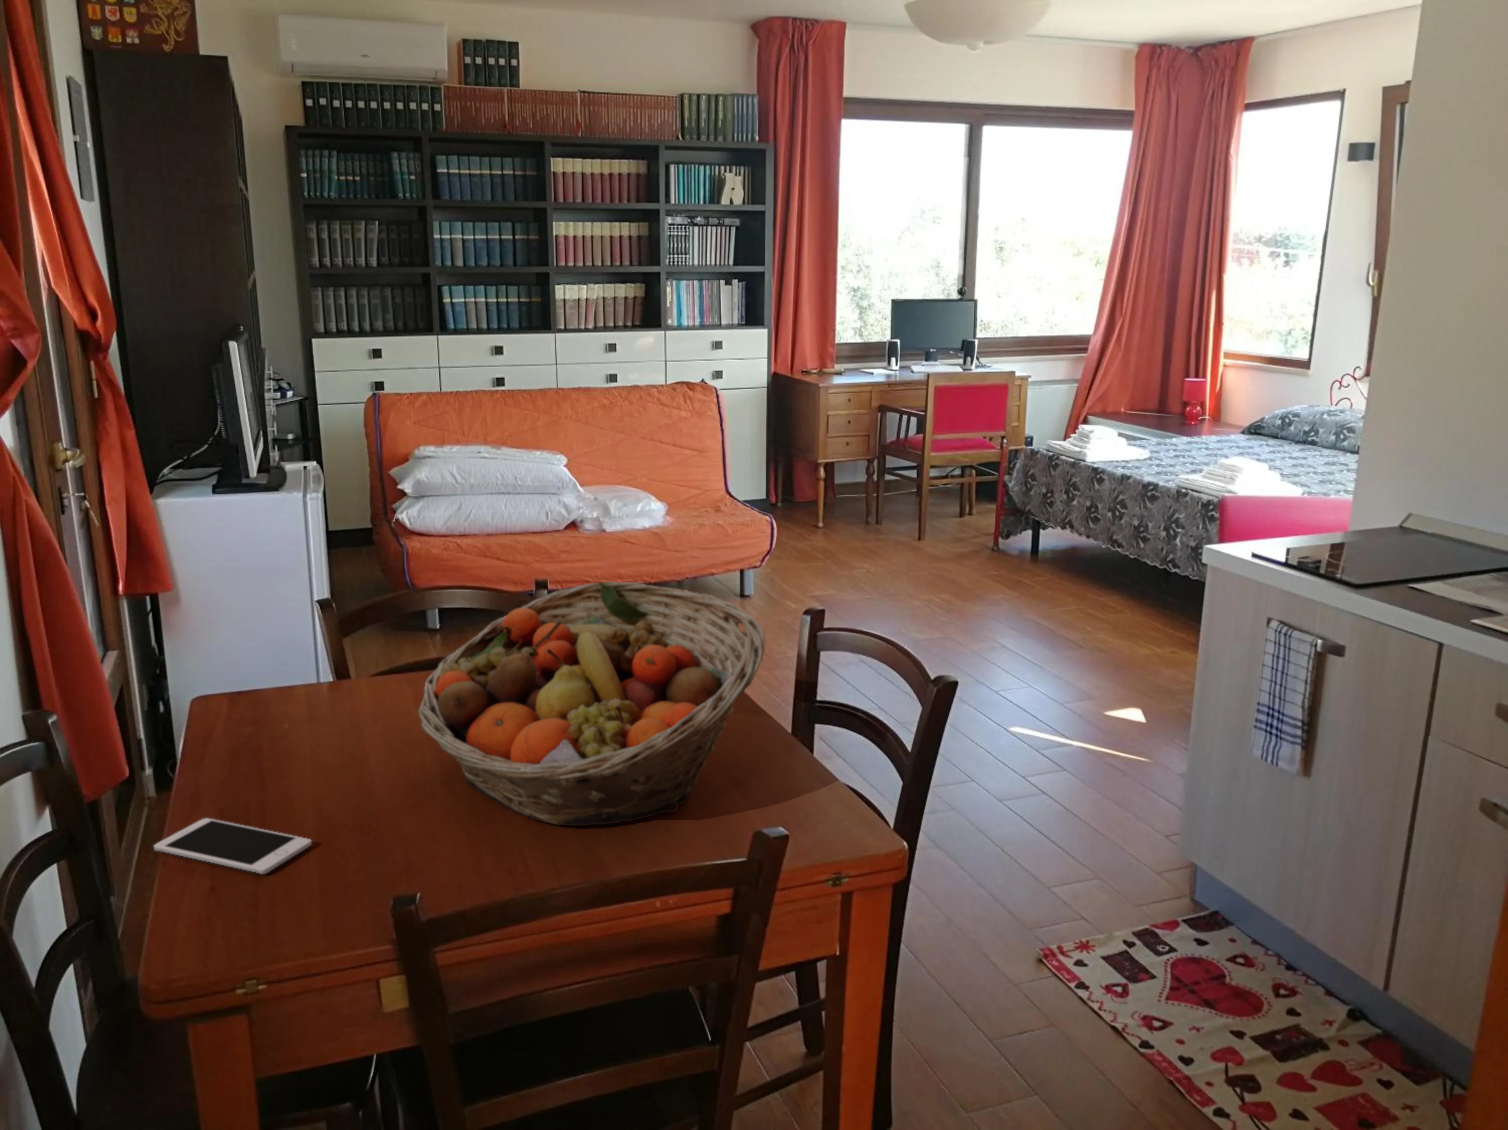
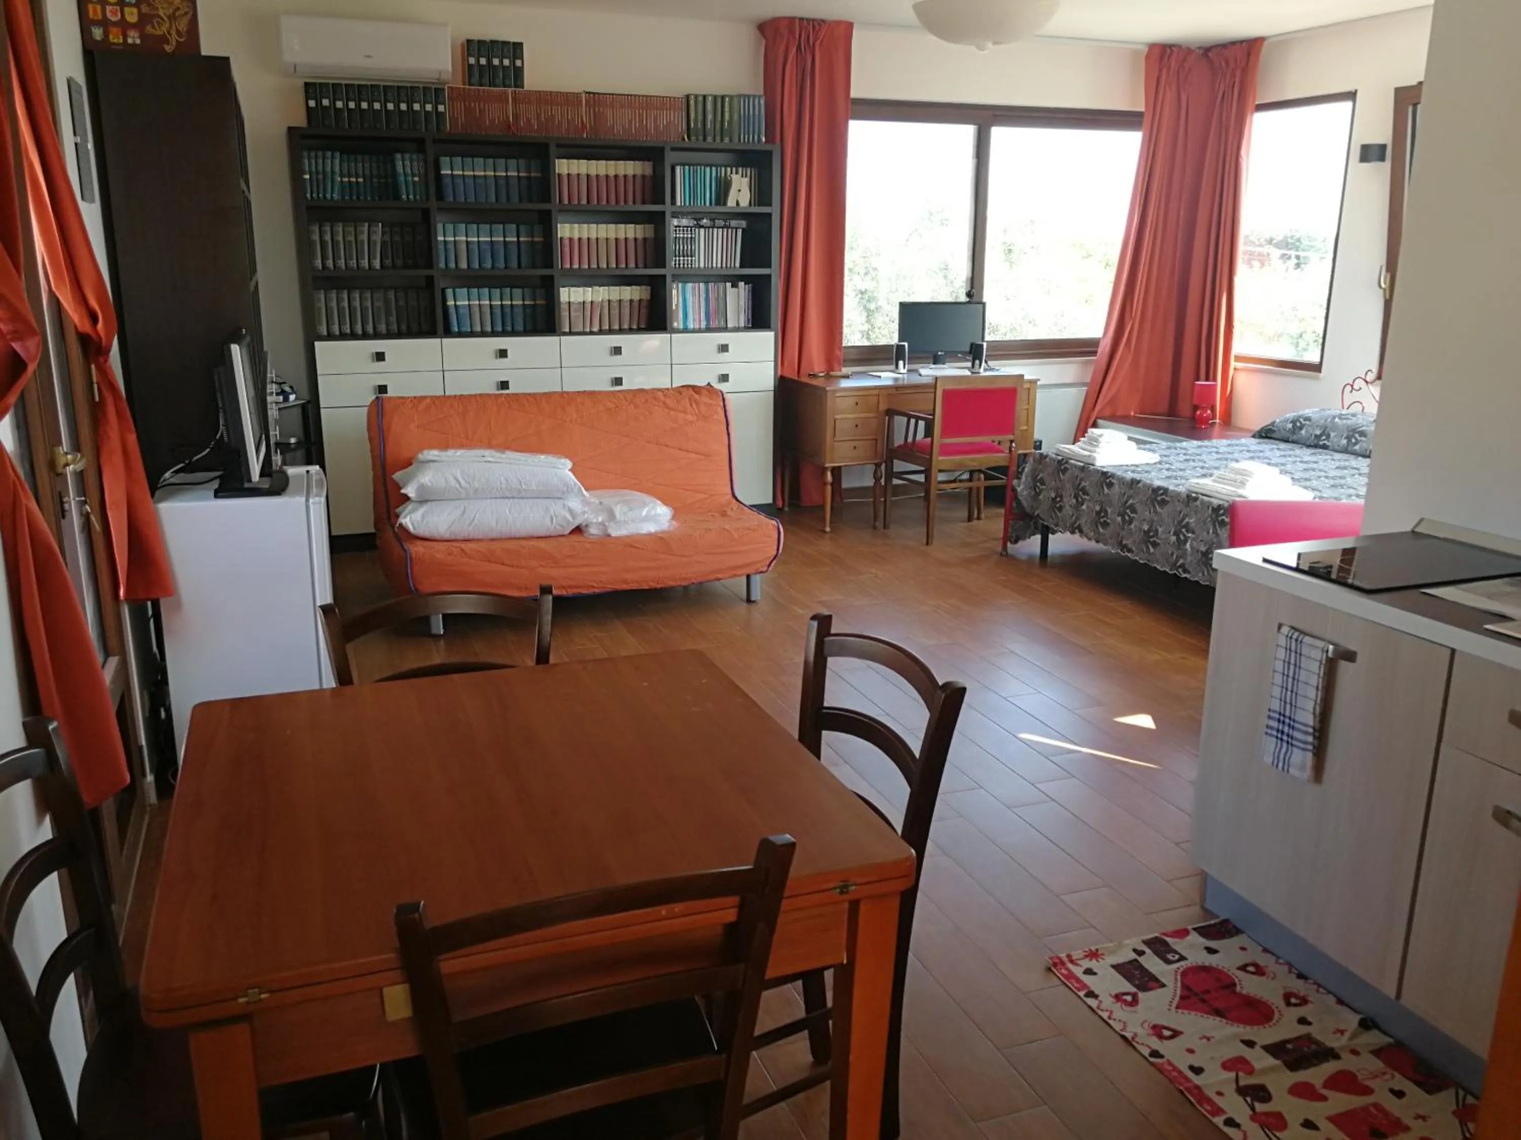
- cell phone (233, 845)
- fruit basket (590, 694)
